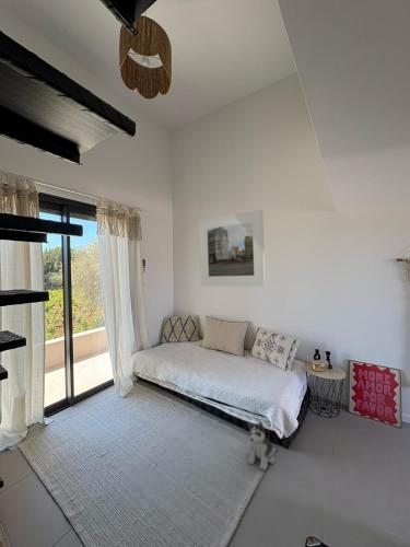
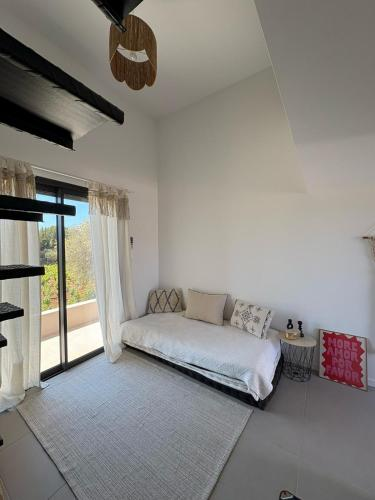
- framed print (229, 251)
- plush toy (261, 437)
